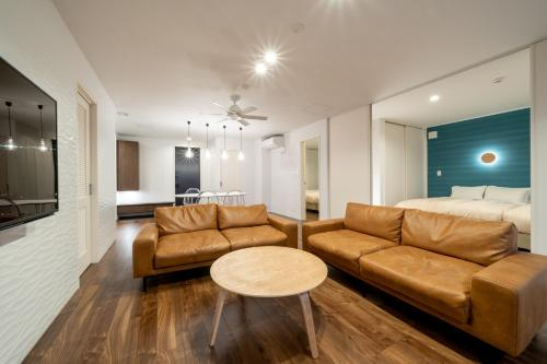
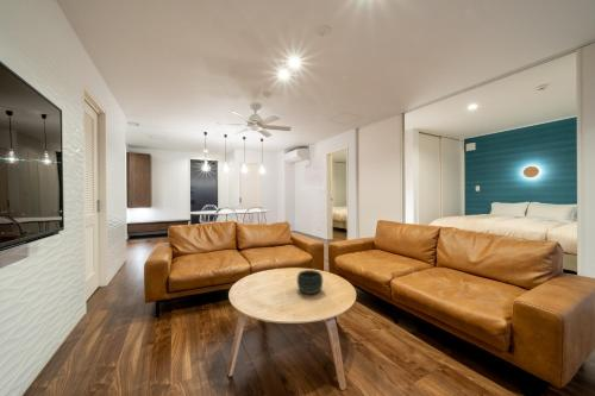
+ bowl (309, 282)
